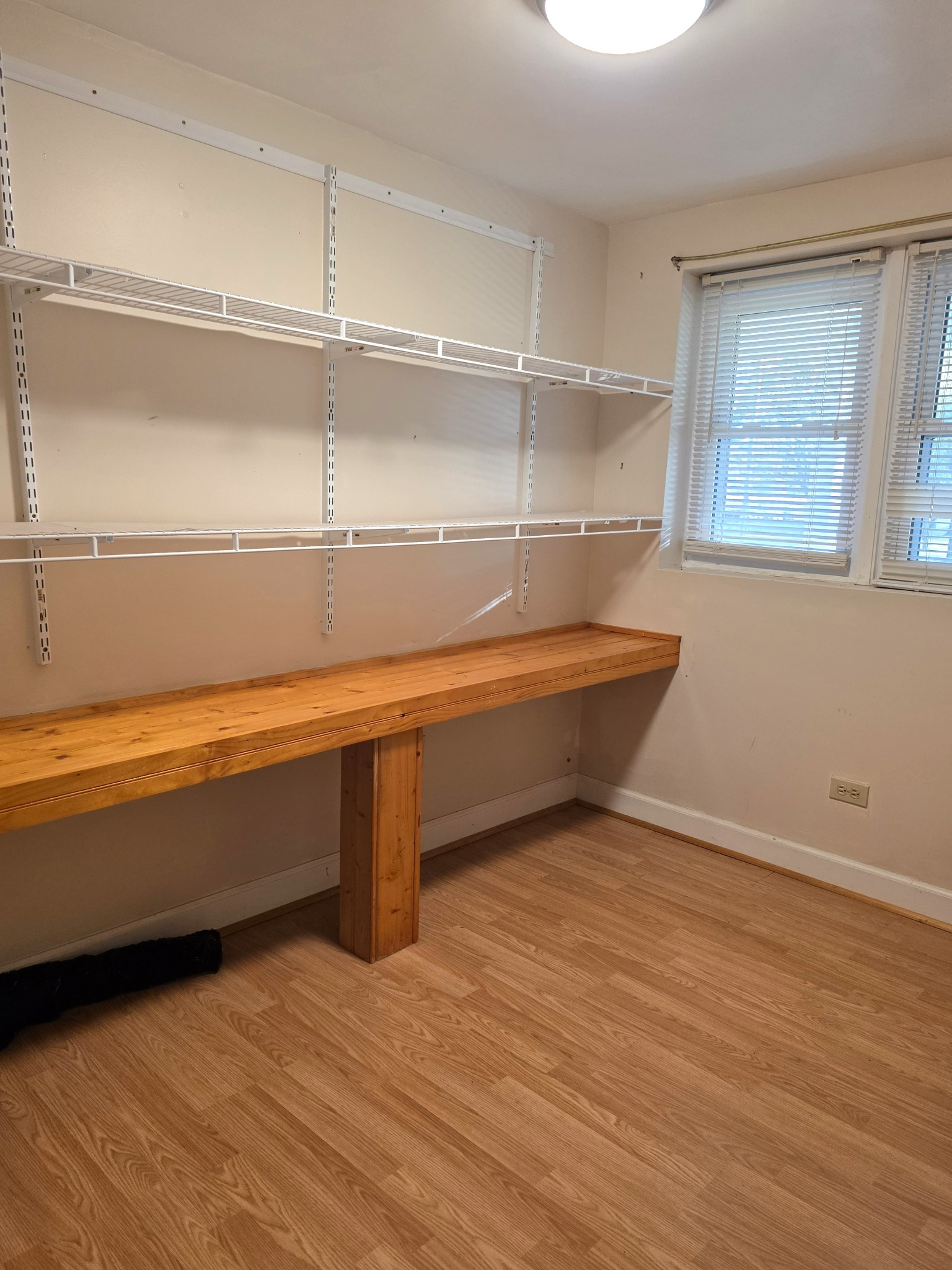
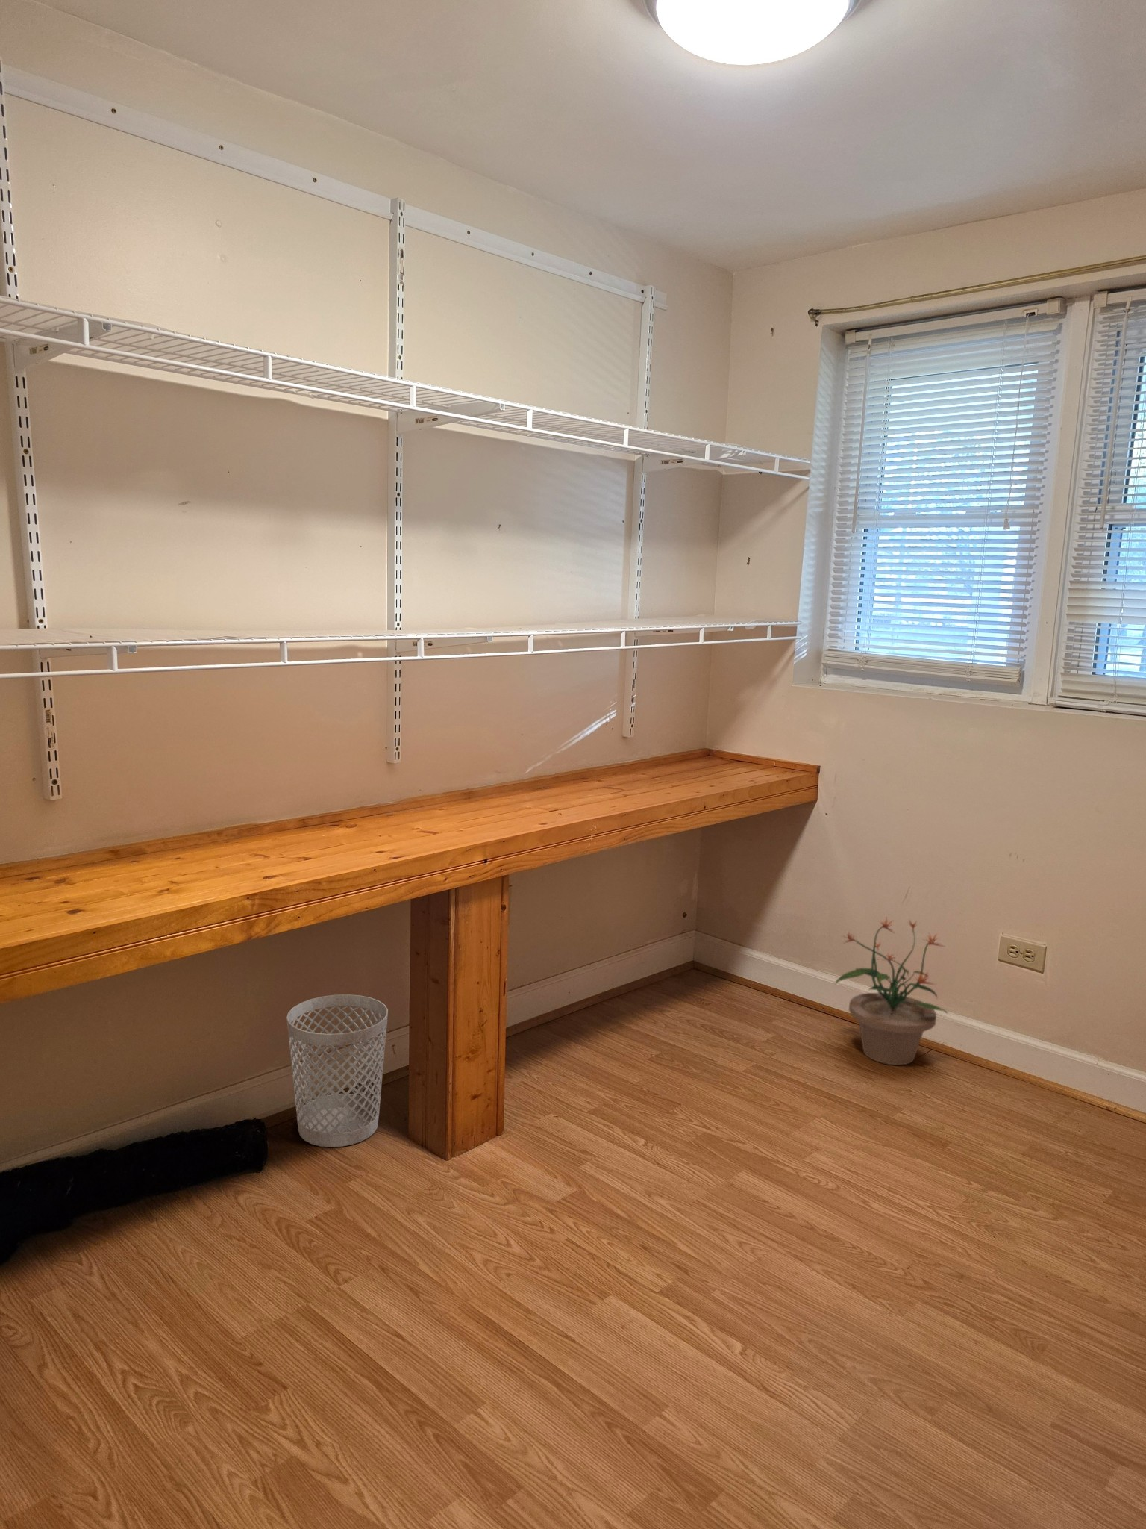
+ potted plant (894, 988)
+ wastebasket (338, 1070)
